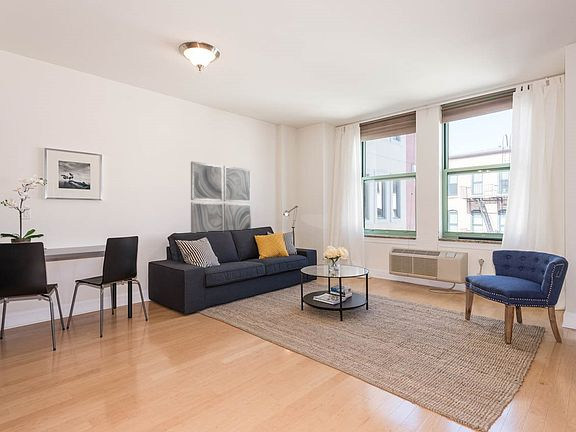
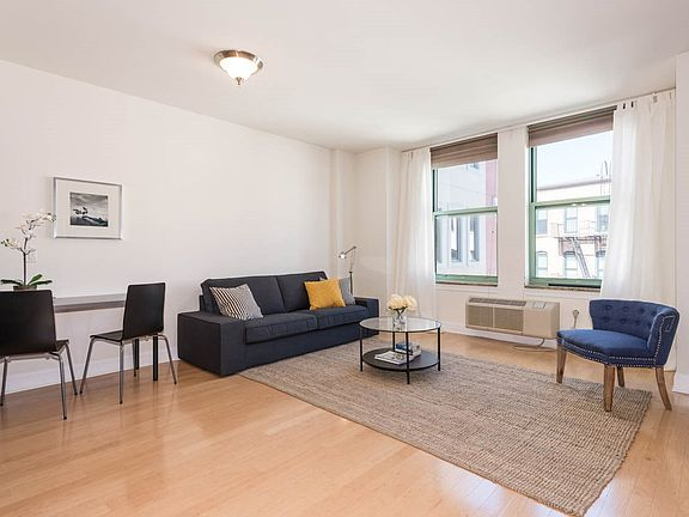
- wall art (222, 203)
